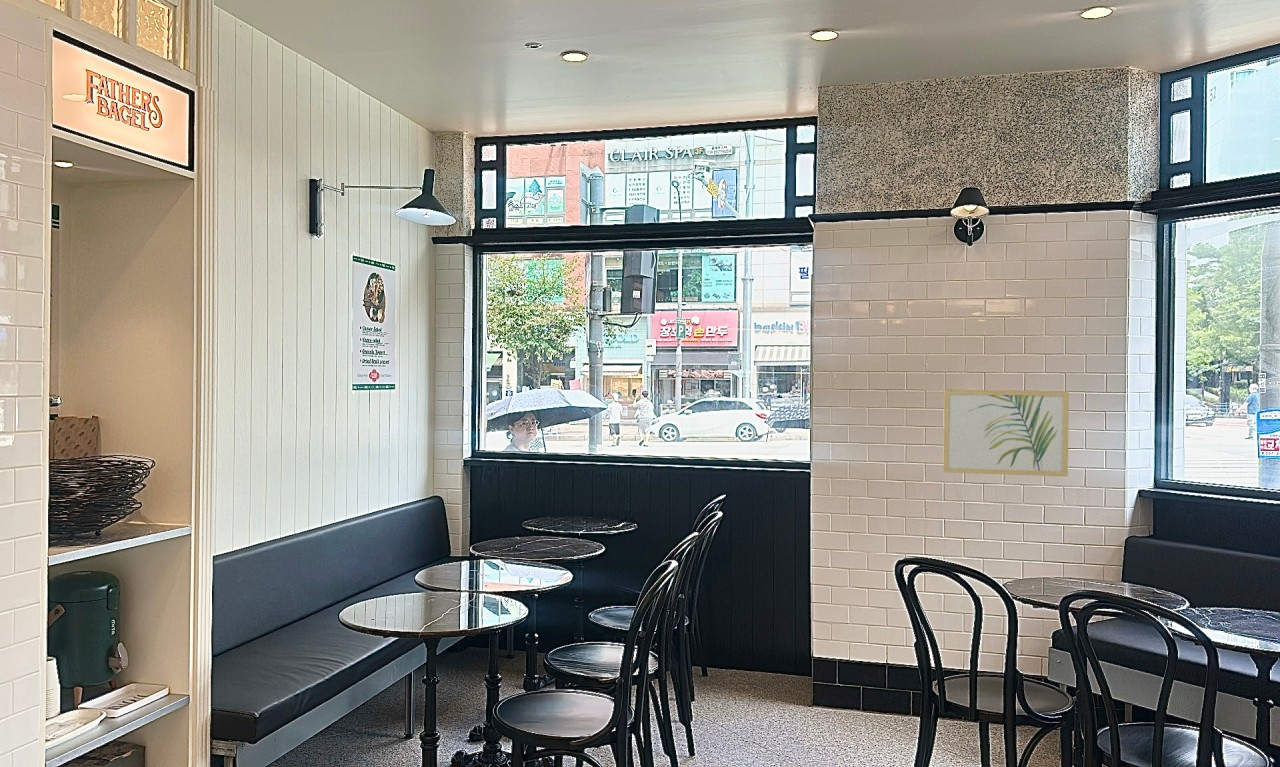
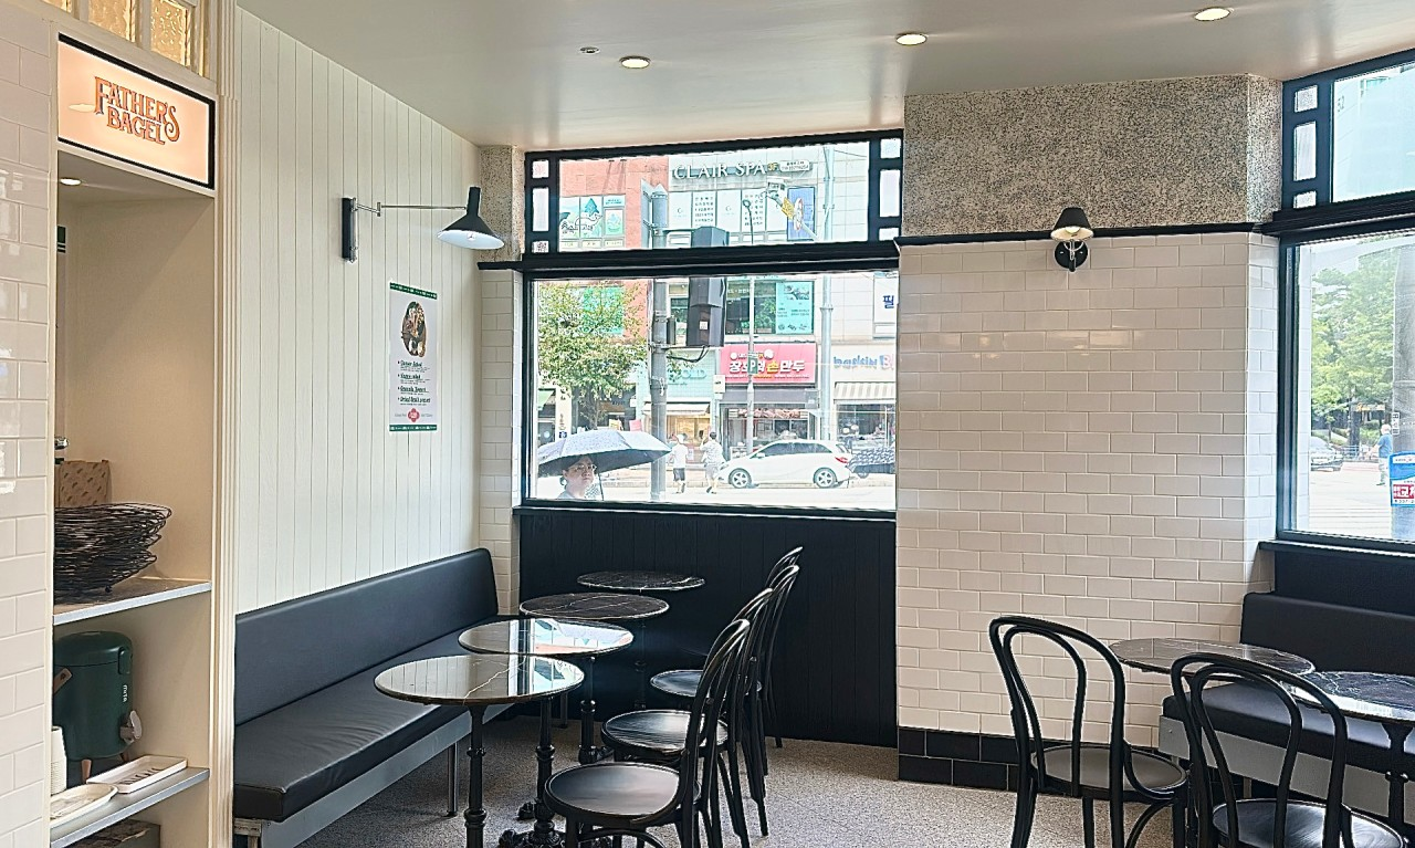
- wall art (1004, 432)
